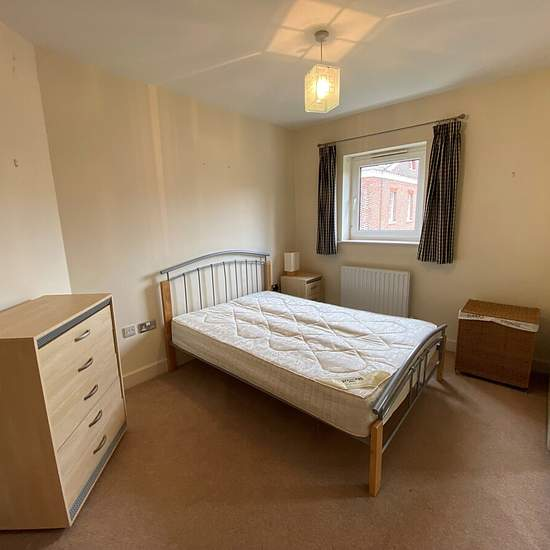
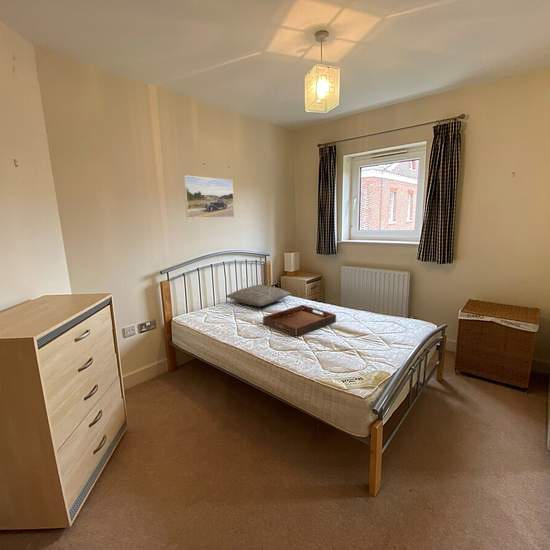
+ pillow (259, 295)
+ serving tray (299, 319)
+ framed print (210, 198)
